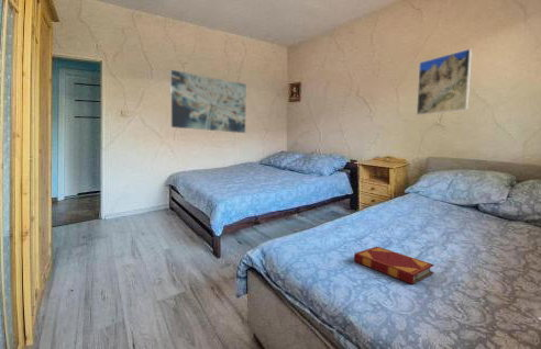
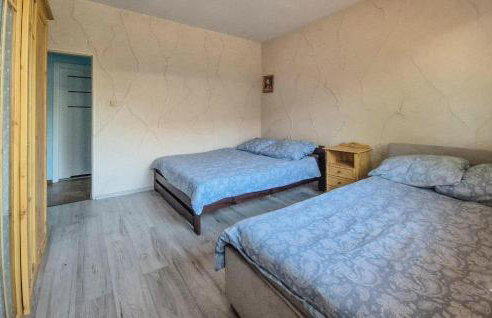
- wall art (211, 104)
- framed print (442, 85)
- hardback book (391, 262)
